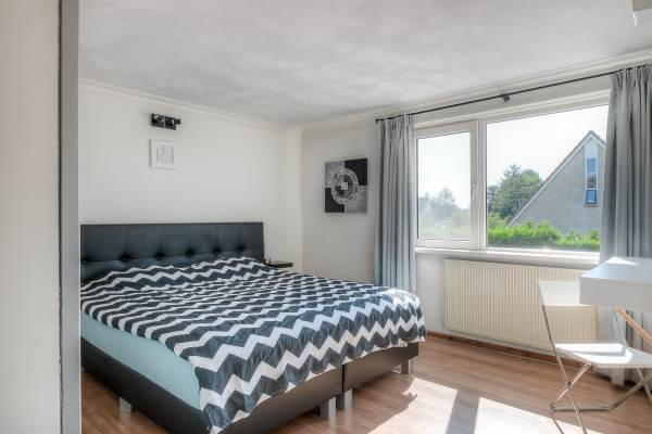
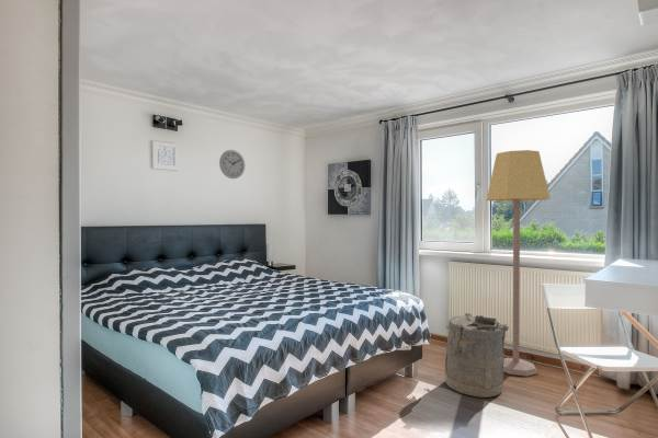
+ lamp (515, 261)
+ laundry hamper (472, 350)
+ wall clock (232, 164)
